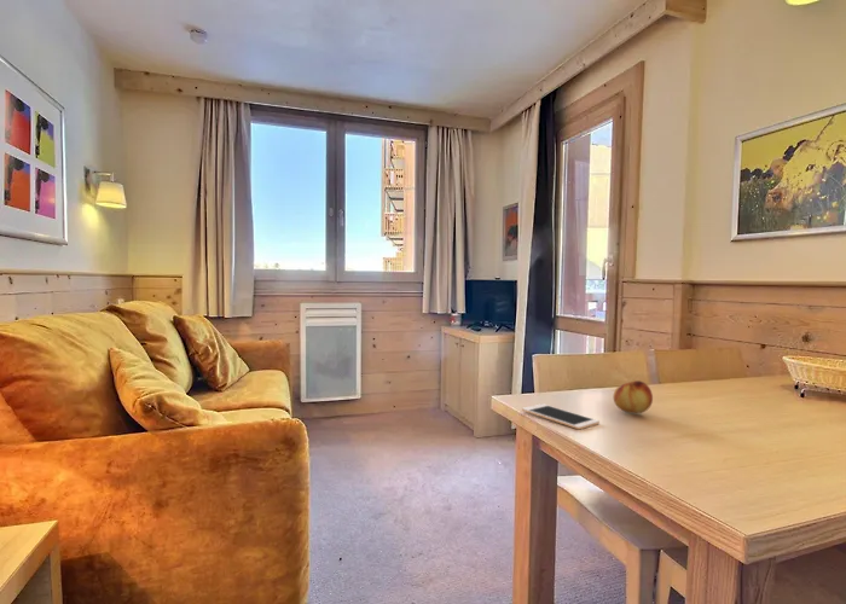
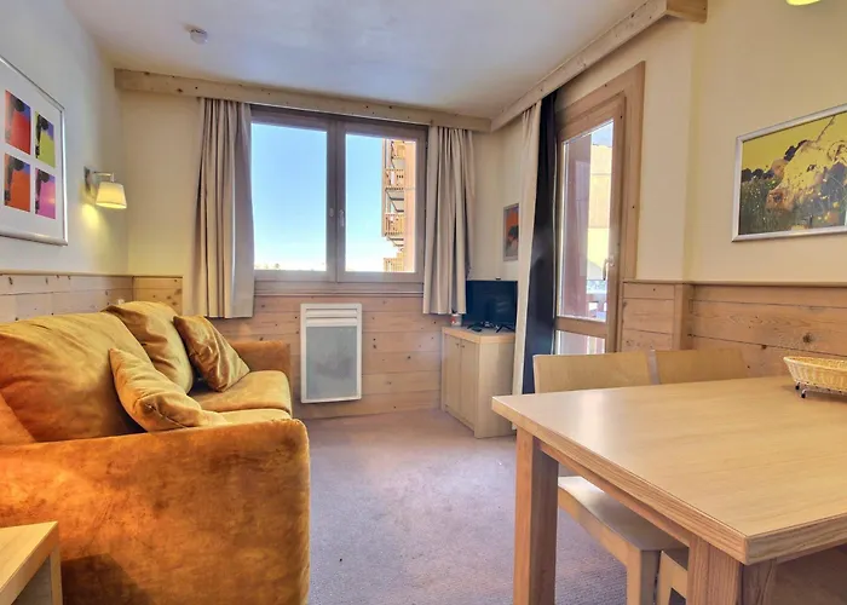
- fruit (633, 396)
- cell phone (558, 416)
